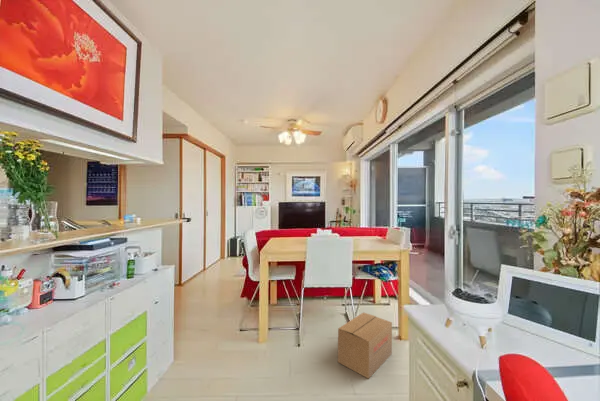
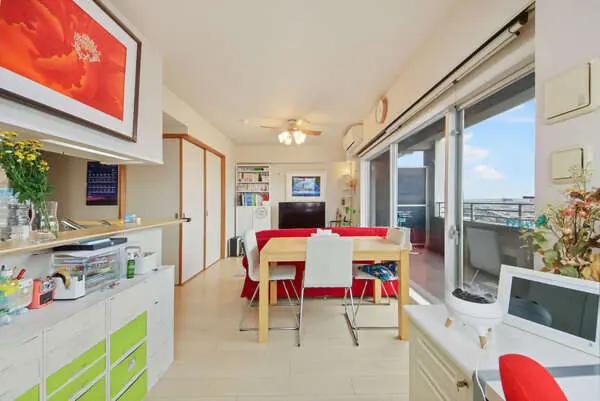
- cardboard box (365, 341)
